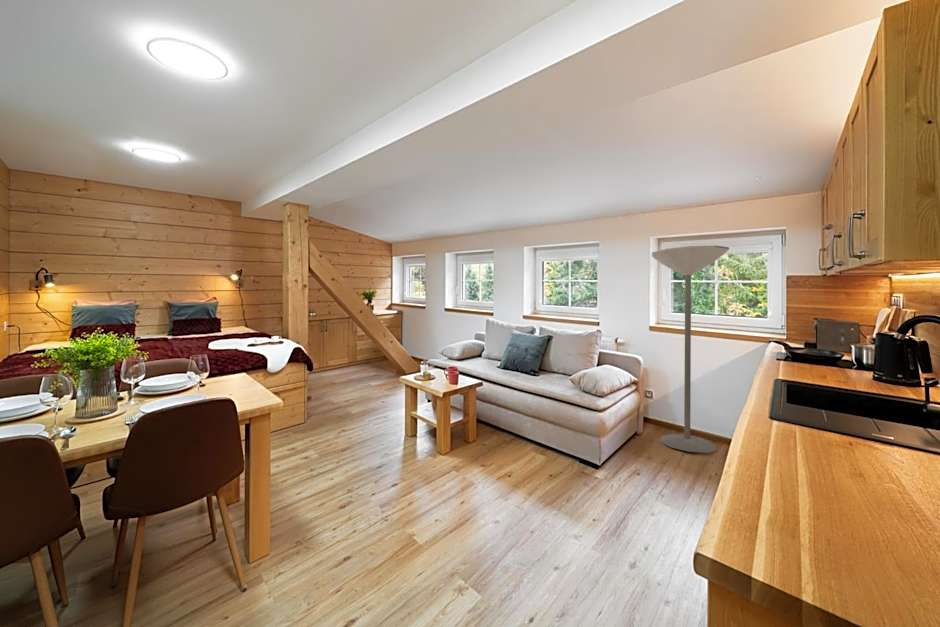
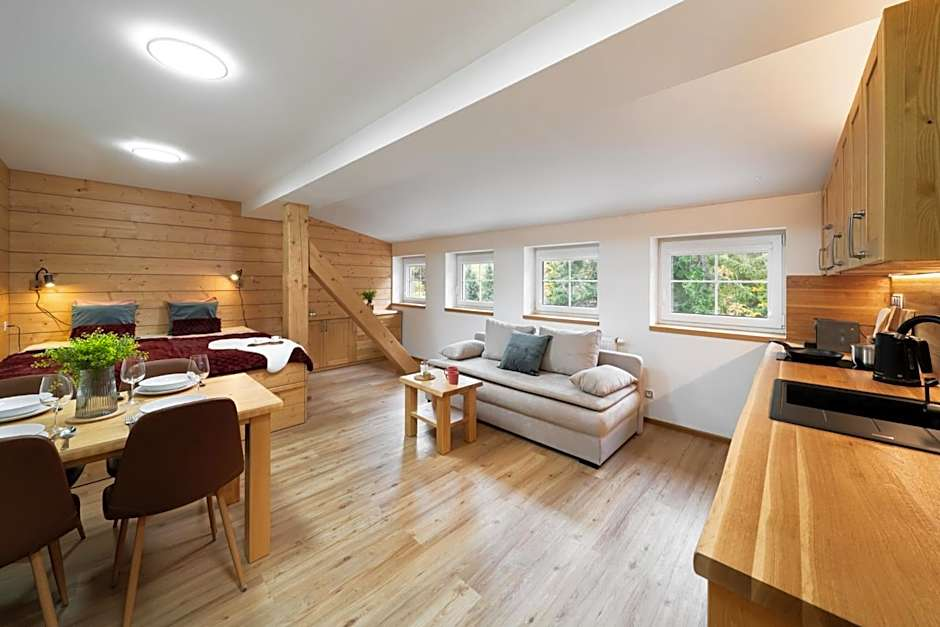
- floor lamp (687, 347)
